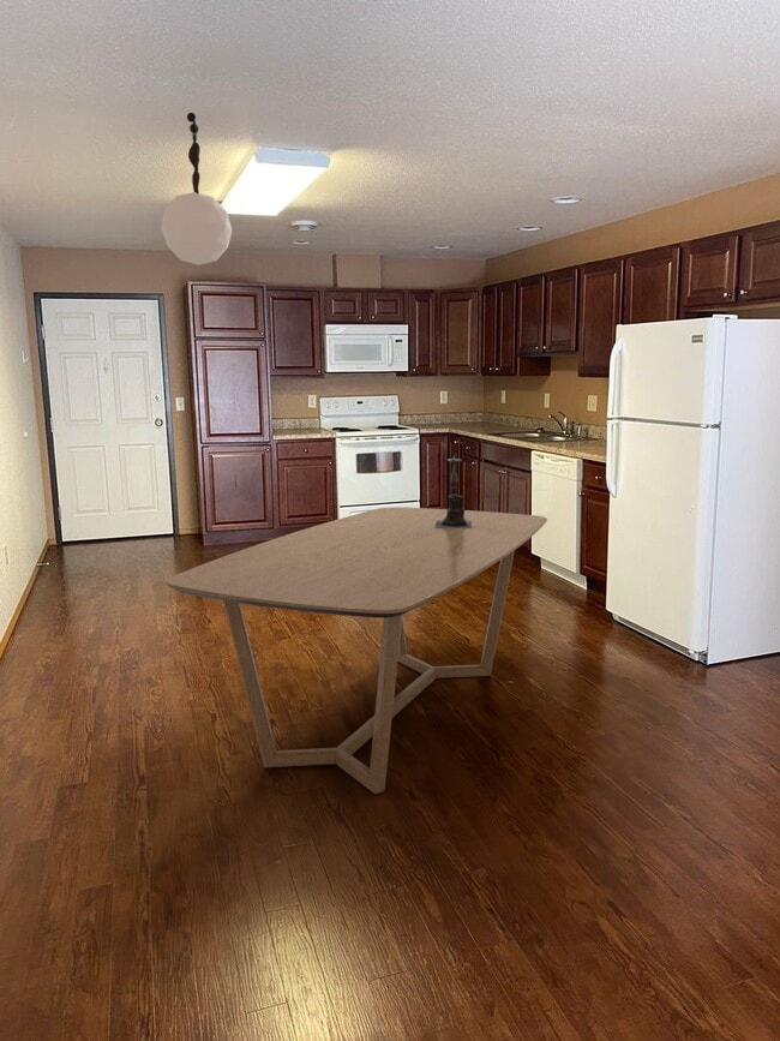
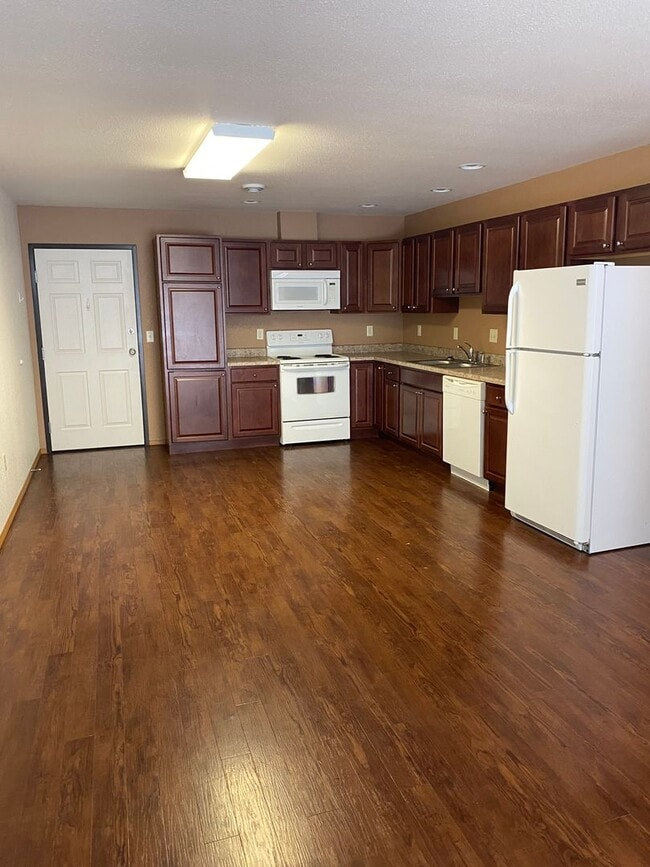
- pendant lamp (194, 190)
- candle holder (452, 485)
- dining table (390, 630)
